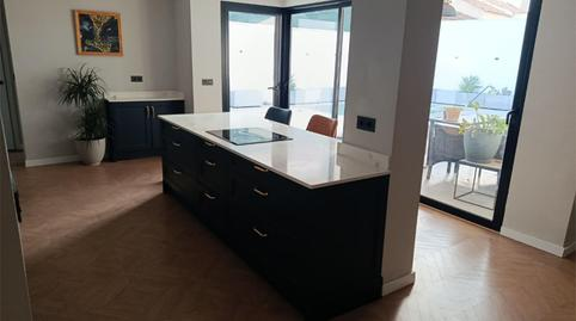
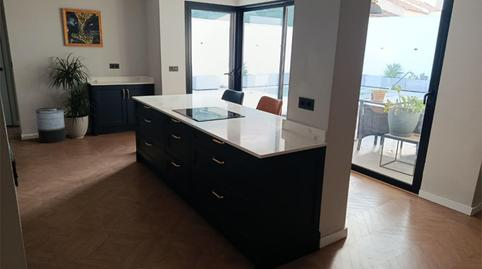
+ trash can (51, 124)
